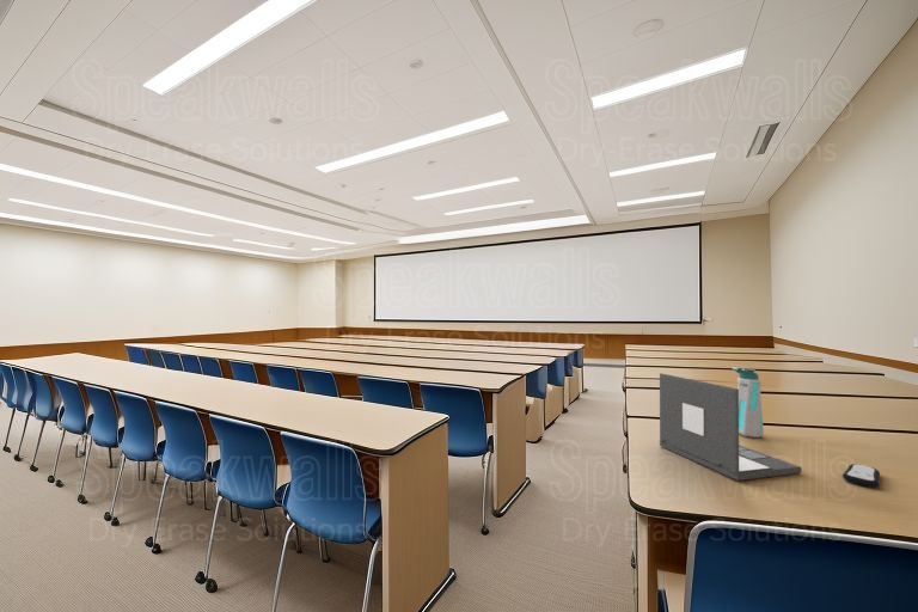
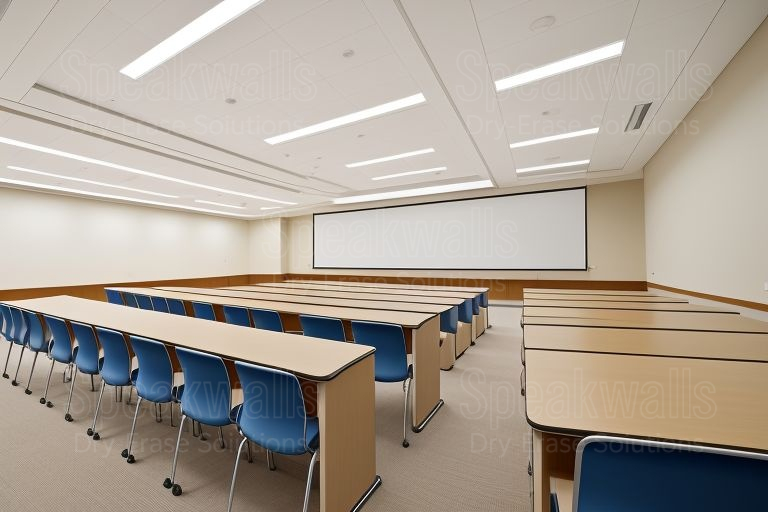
- laptop (723, 418)
- water bottle (747, 400)
- remote control (862, 473)
